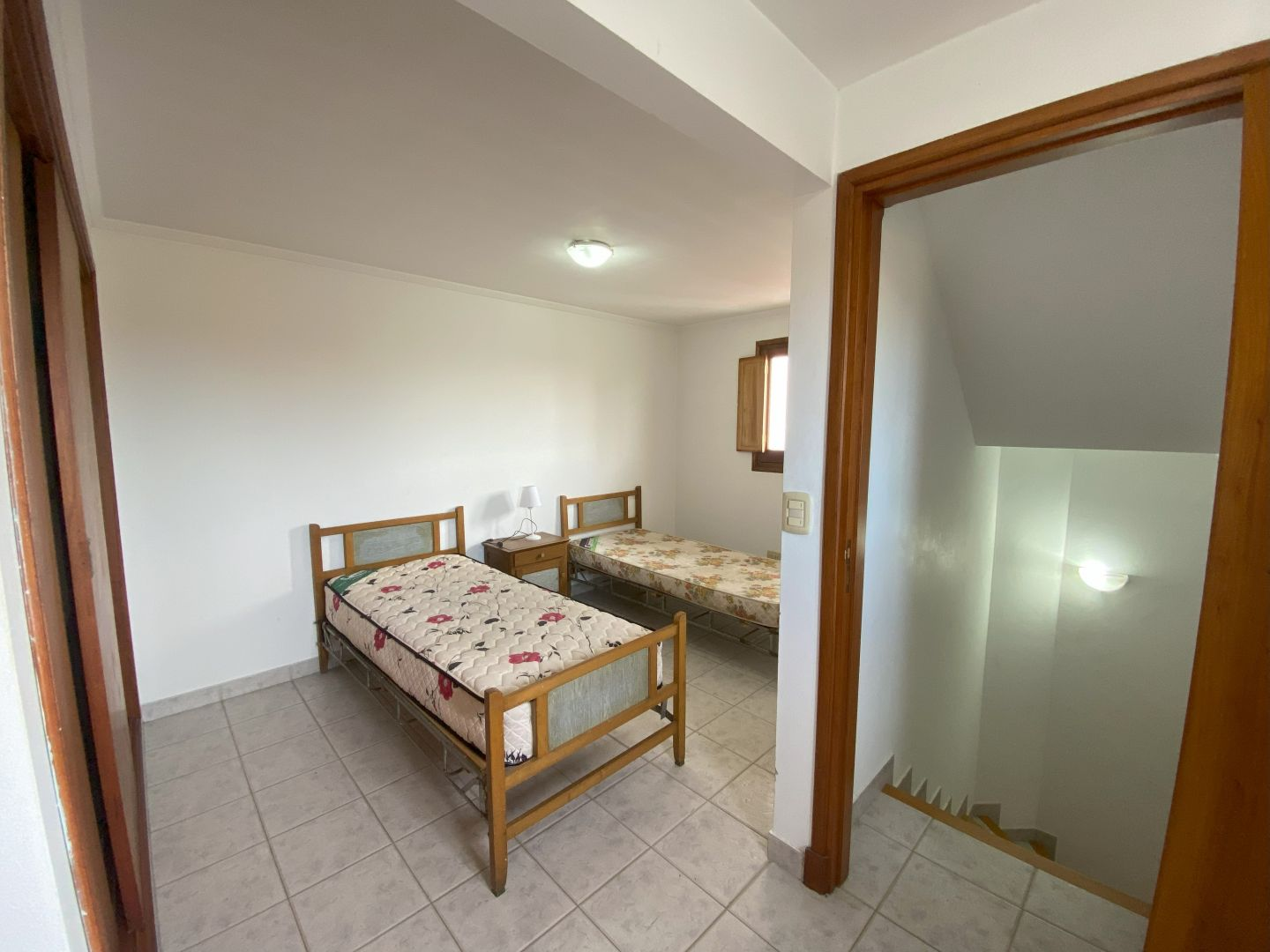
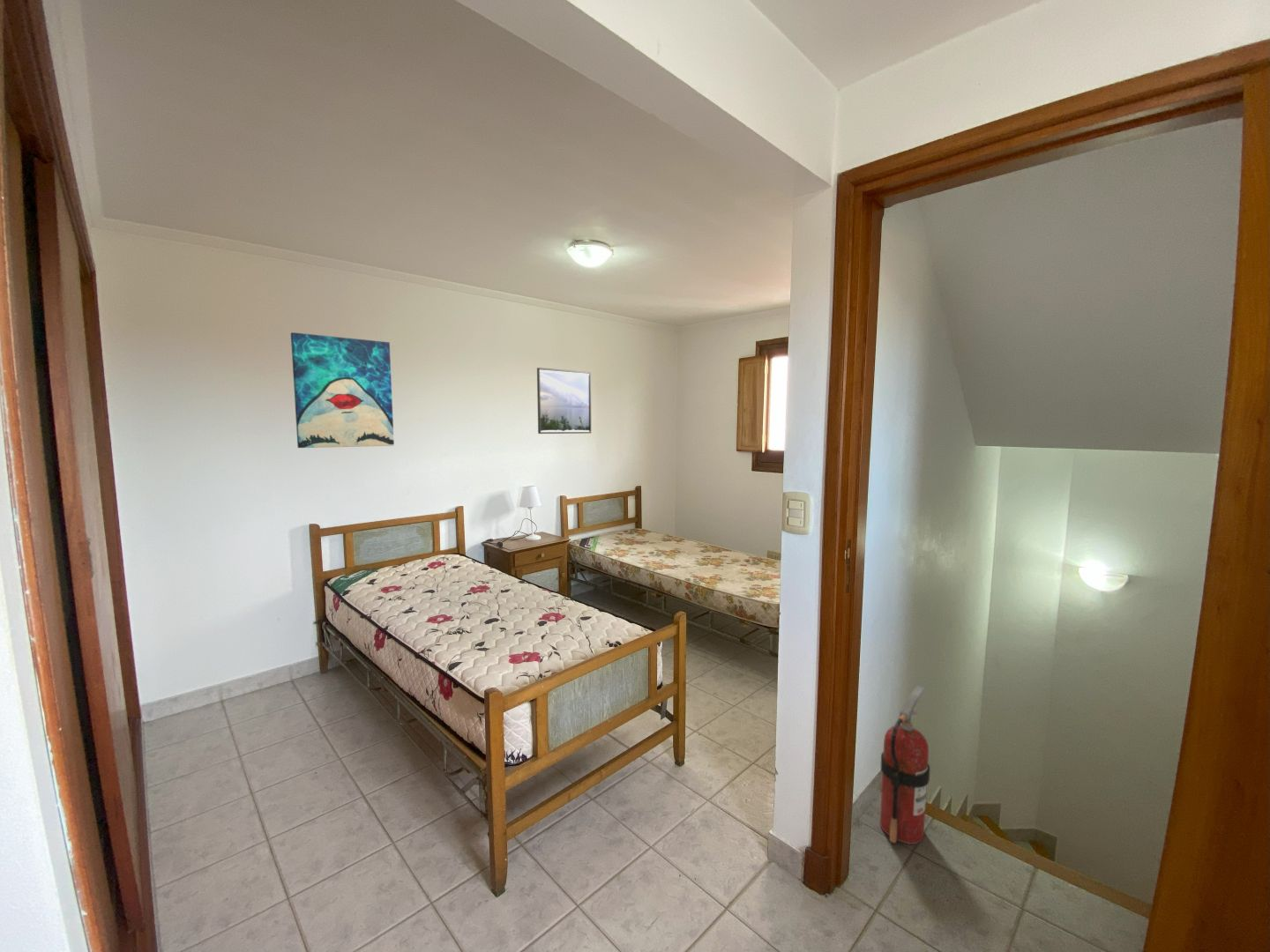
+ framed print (565, 402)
+ wall art (345, 392)
+ fire extinguisher (904, 765)
